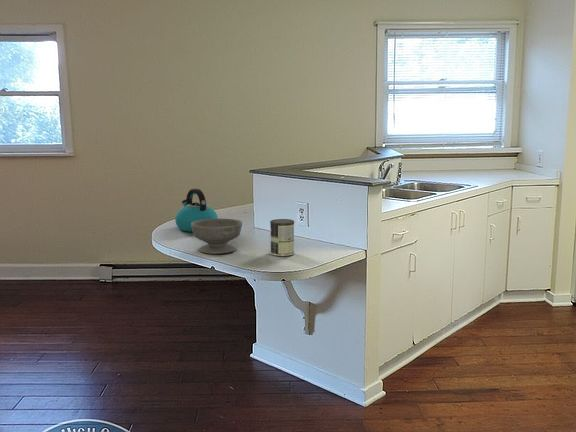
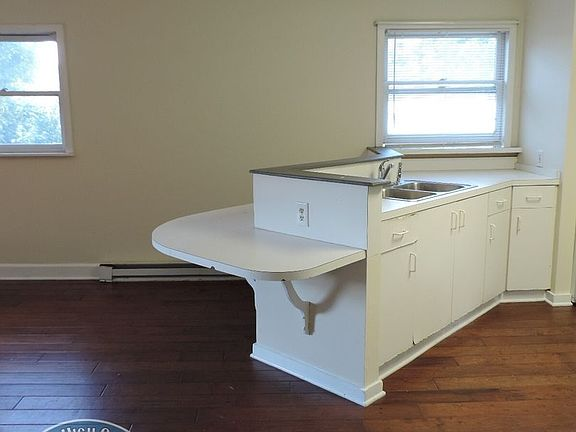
- bowl (217, 236)
- coffee can (282, 237)
- kettle (194, 208)
